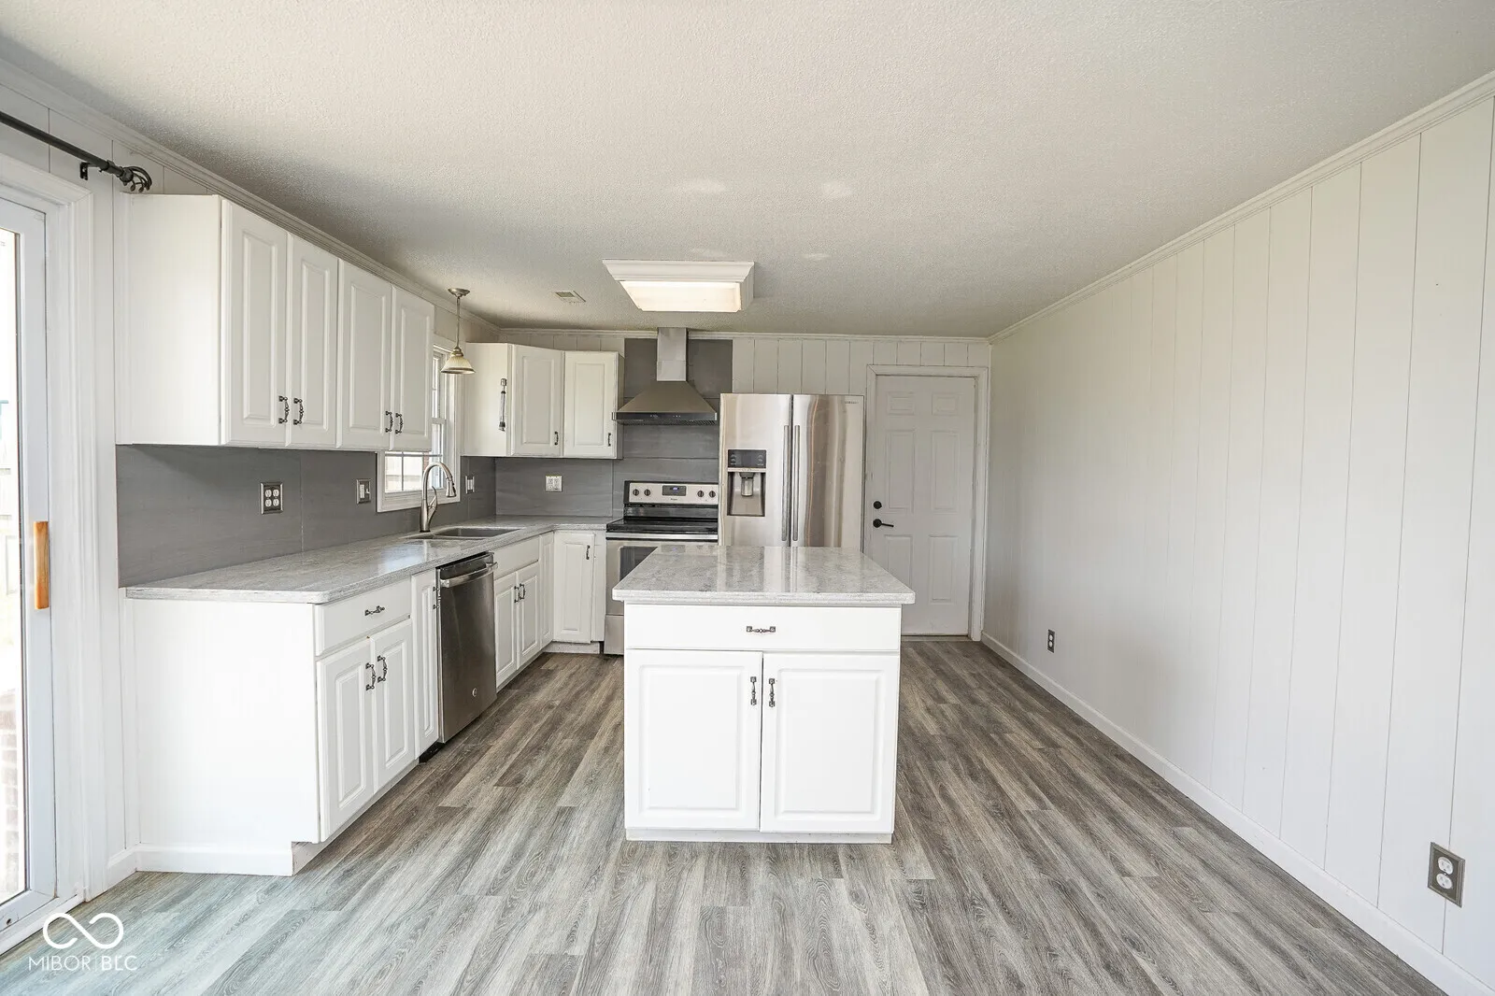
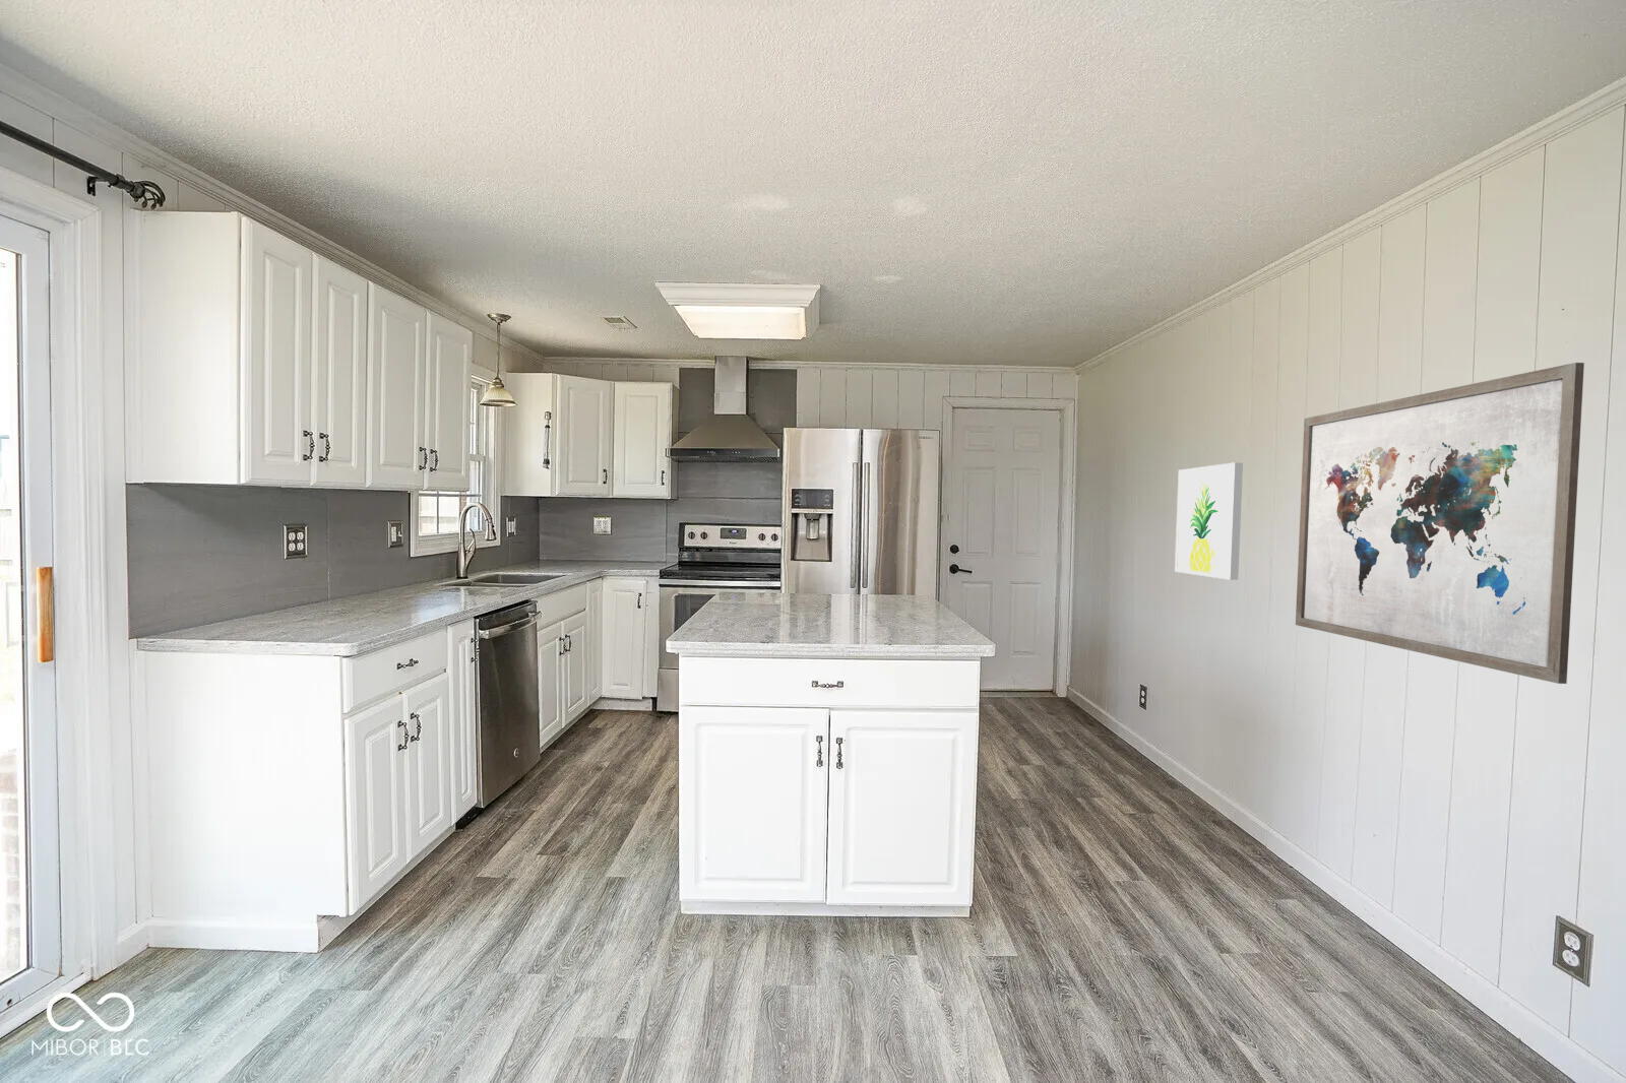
+ wall art (1407, 522)
+ wall art (1207, 521)
